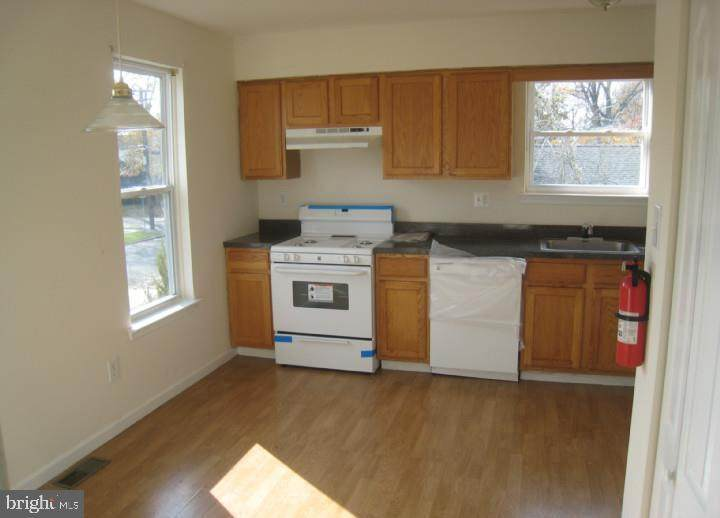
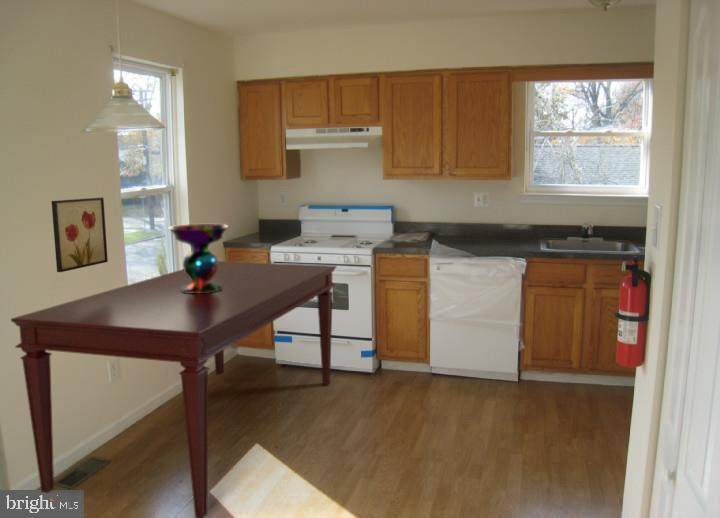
+ dining table (208, 358)
+ wall art (80, 233)
+ decorative bowl (200, 257)
